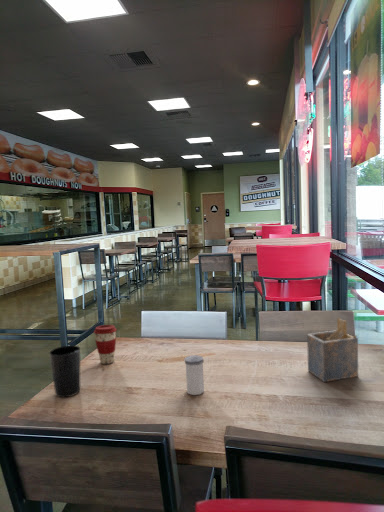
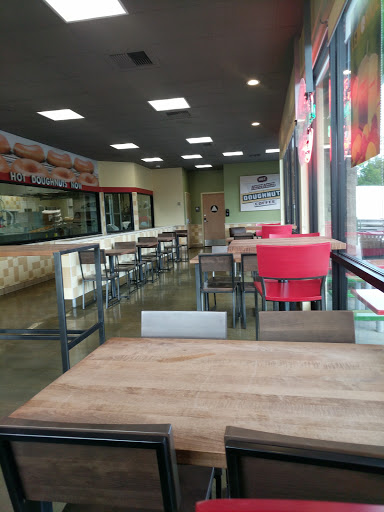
- napkin holder (332, 348)
- cup (66, 371)
- salt shaker (194, 374)
- coffee cup (106, 344)
